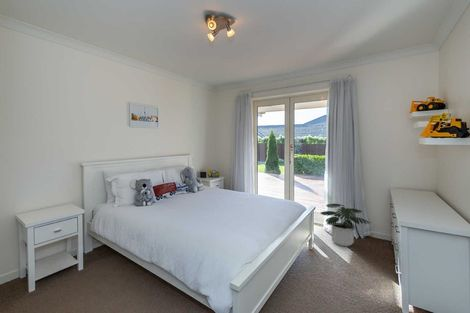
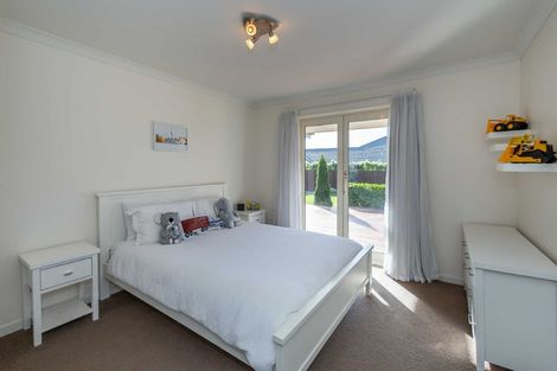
- potted plant (343, 225)
